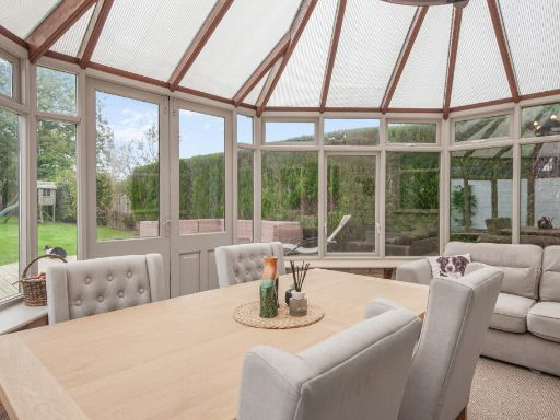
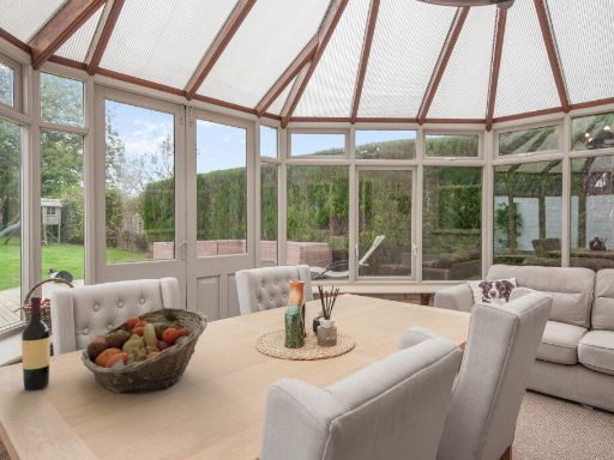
+ wine bottle (36, 341)
+ fruit basket (146, 346)
